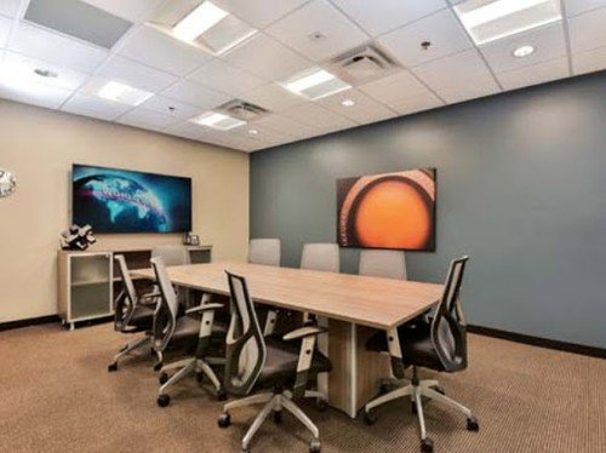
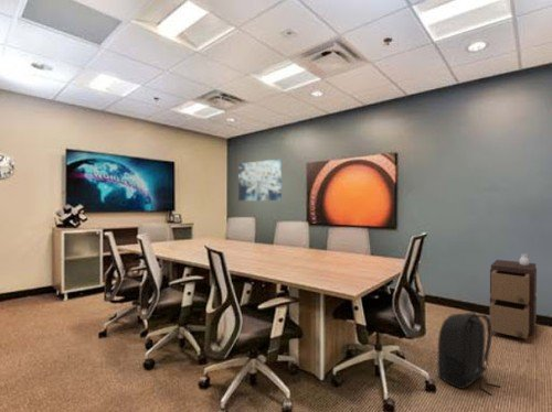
+ wall art (258, 181)
+ backpack (468, 345)
+ storage cabinet (511, 292)
